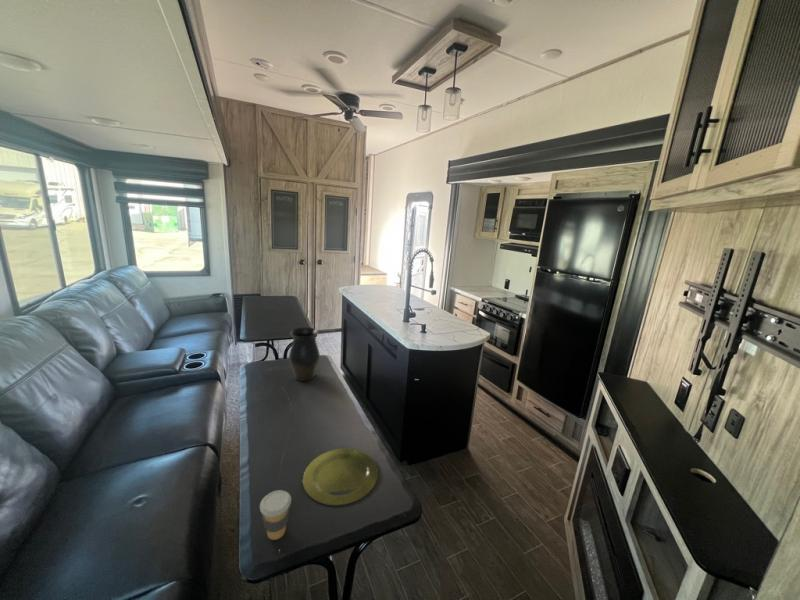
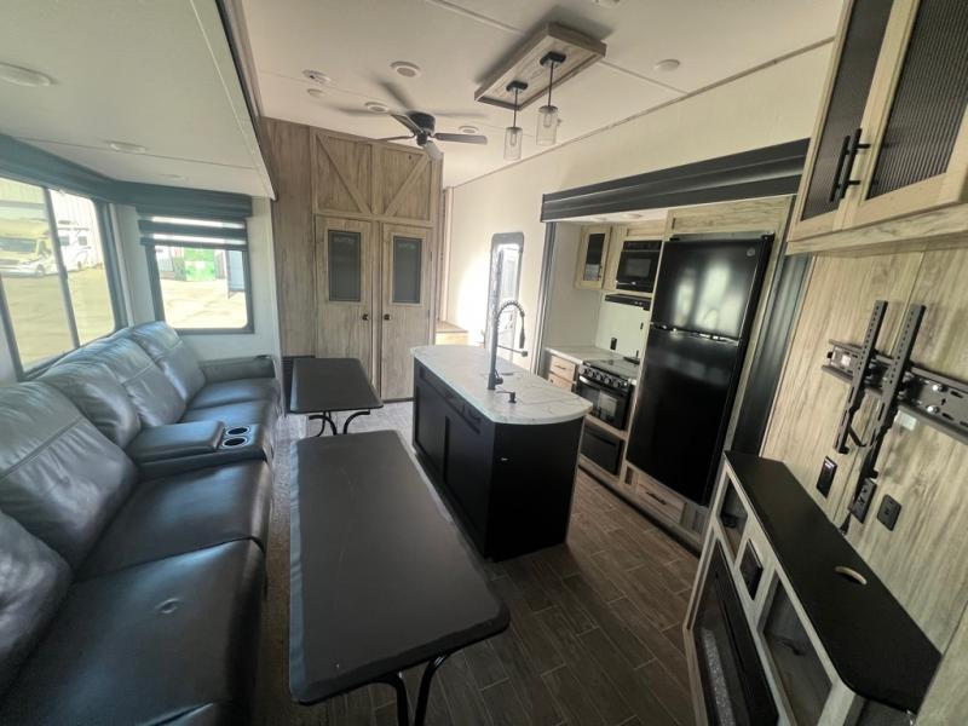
- coffee cup (276, 516)
- vase (304, 354)
- plate (341, 474)
